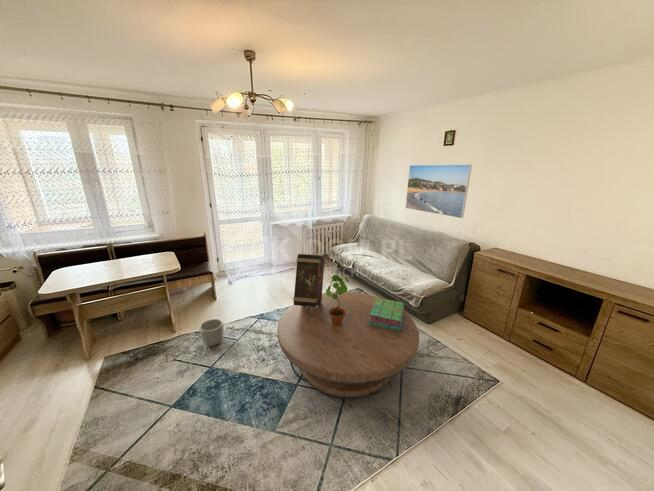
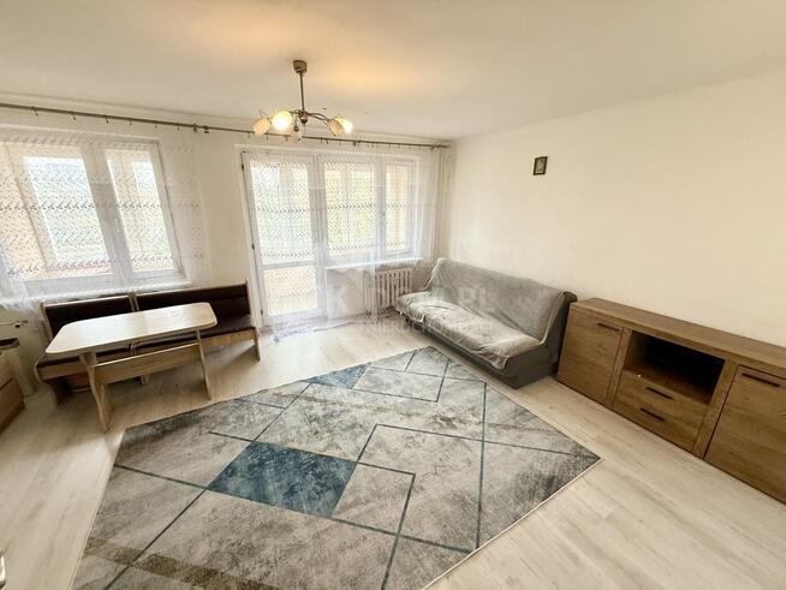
- potted plant (338, 300)
- stack of books (387, 312)
- coffee table (346, 341)
- planter (212, 333)
- decorative container (310, 280)
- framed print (434, 189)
